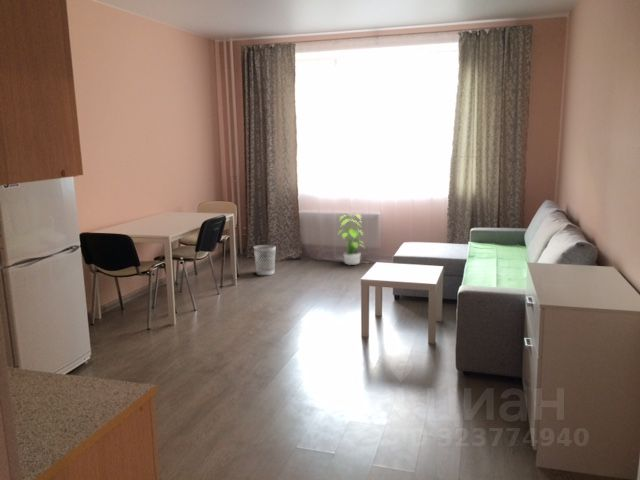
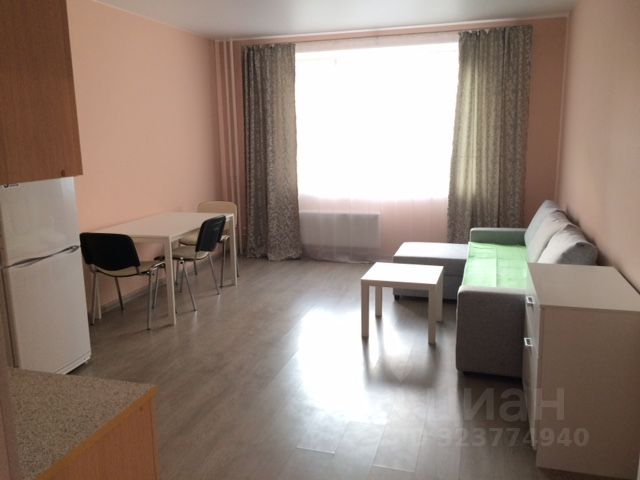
- potted plant (348, 238)
- wastebasket (265, 260)
